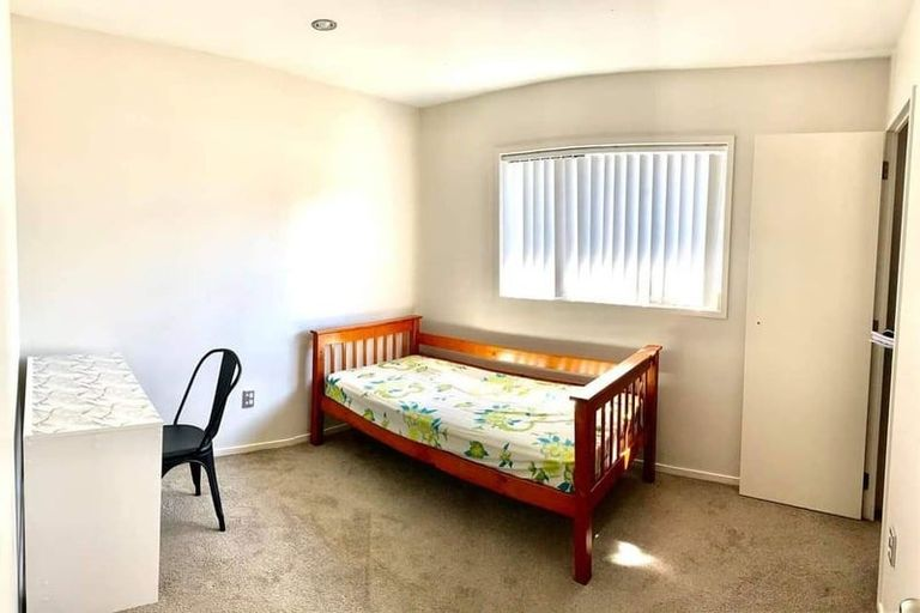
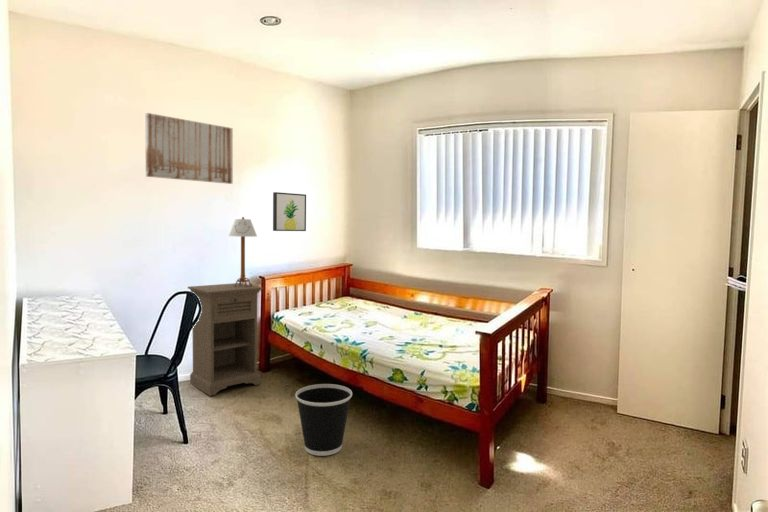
+ wall art (191, 150)
+ table lamp (242, 251)
+ wall art (289, 212)
+ wastebasket (323, 420)
+ nightstand (225, 335)
